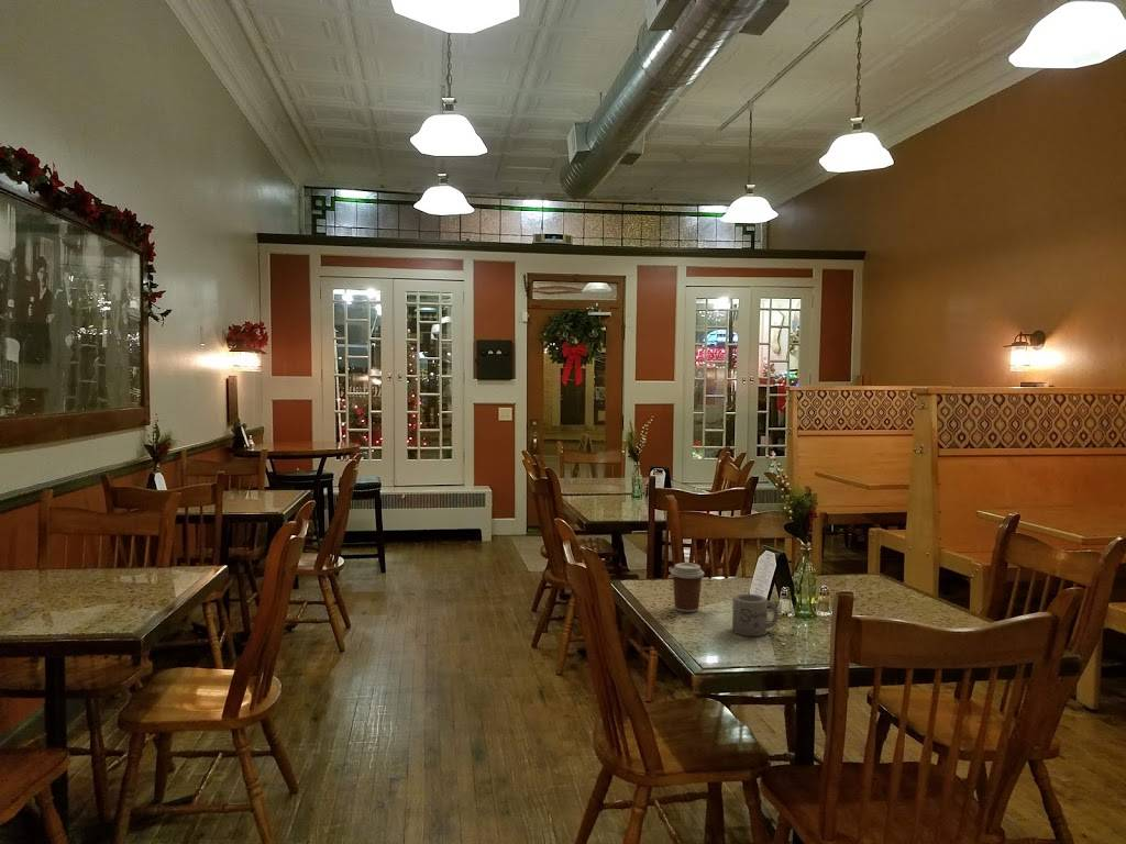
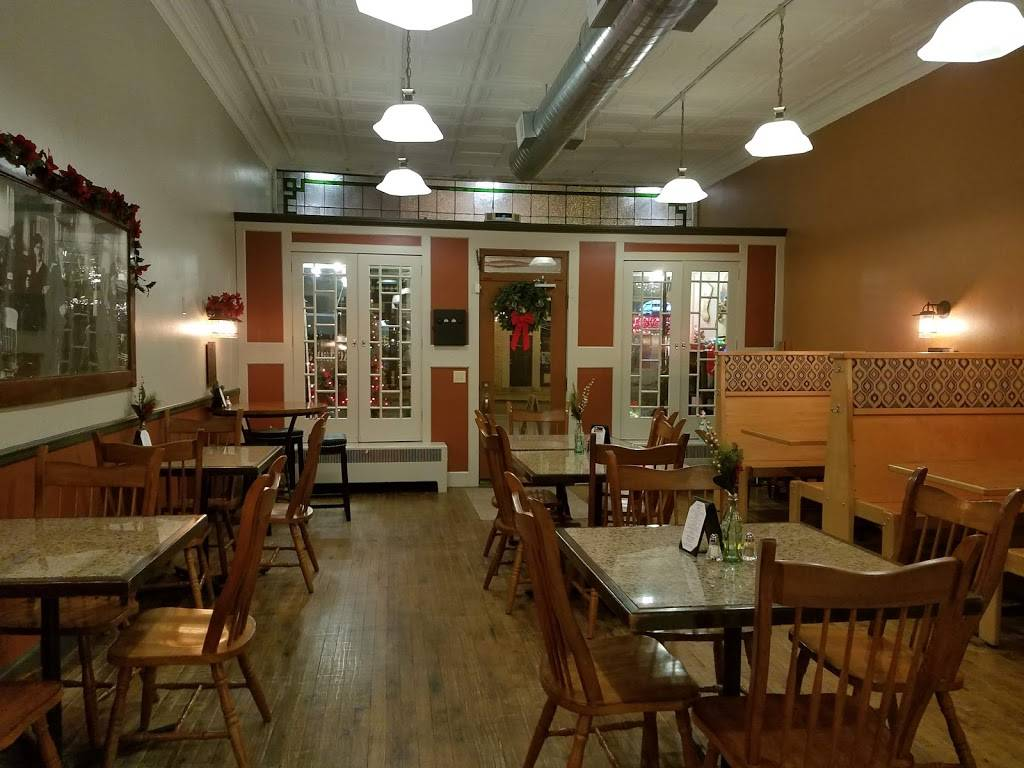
- coffee cup (686, 587)
- mug (755, 613)
